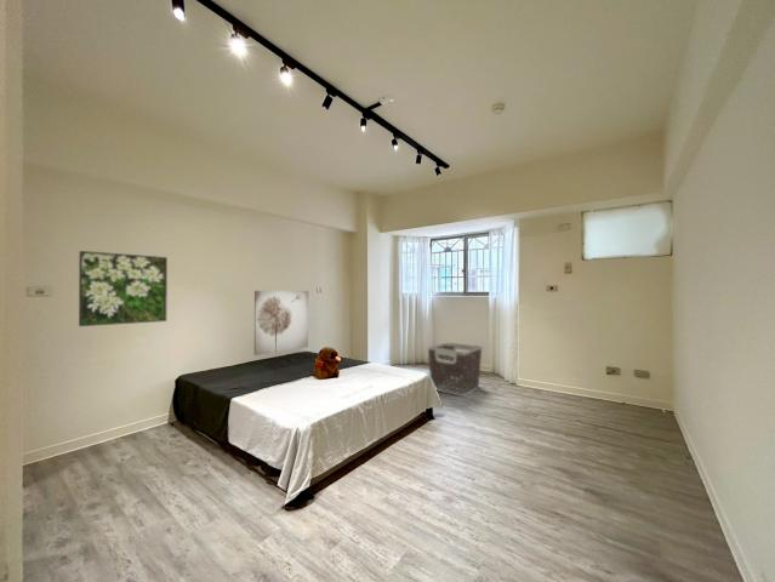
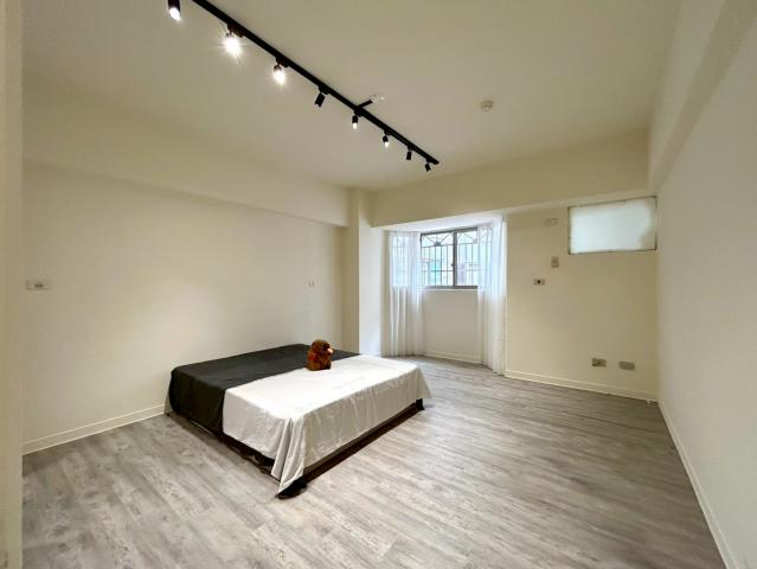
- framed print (126, 289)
- clothes hamper (455, 367)
- wall art (283, 320)
